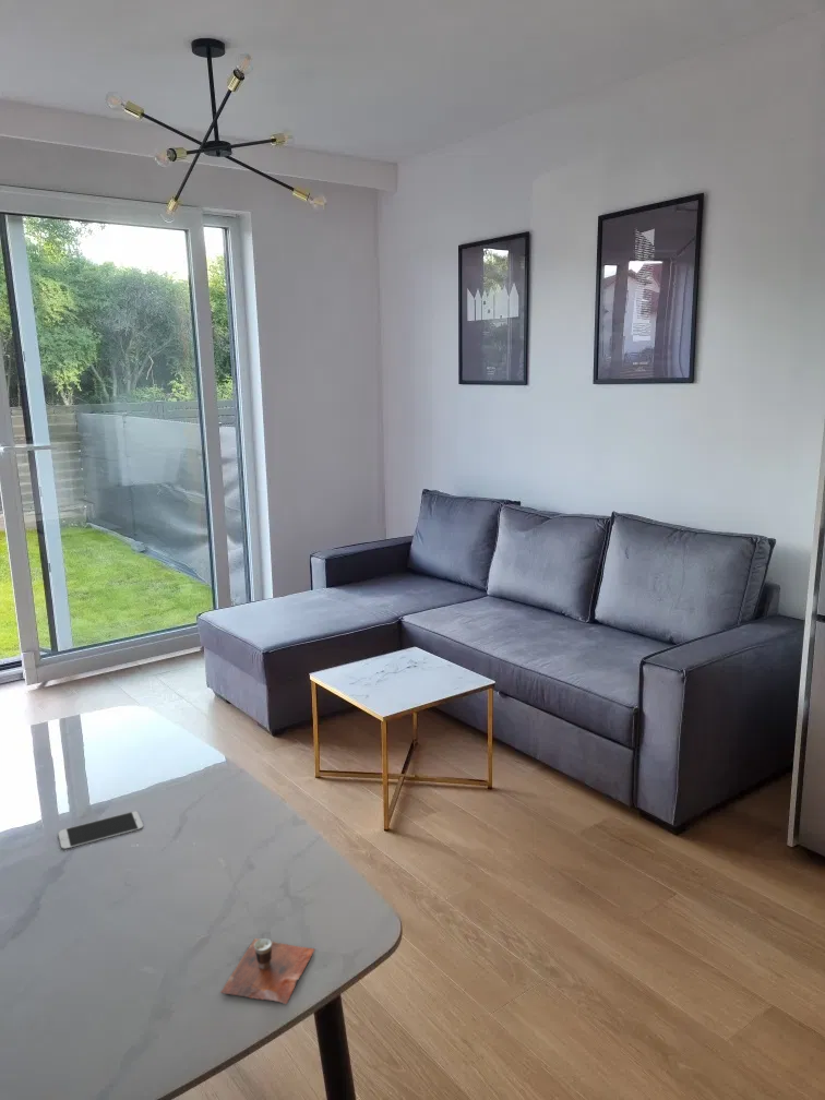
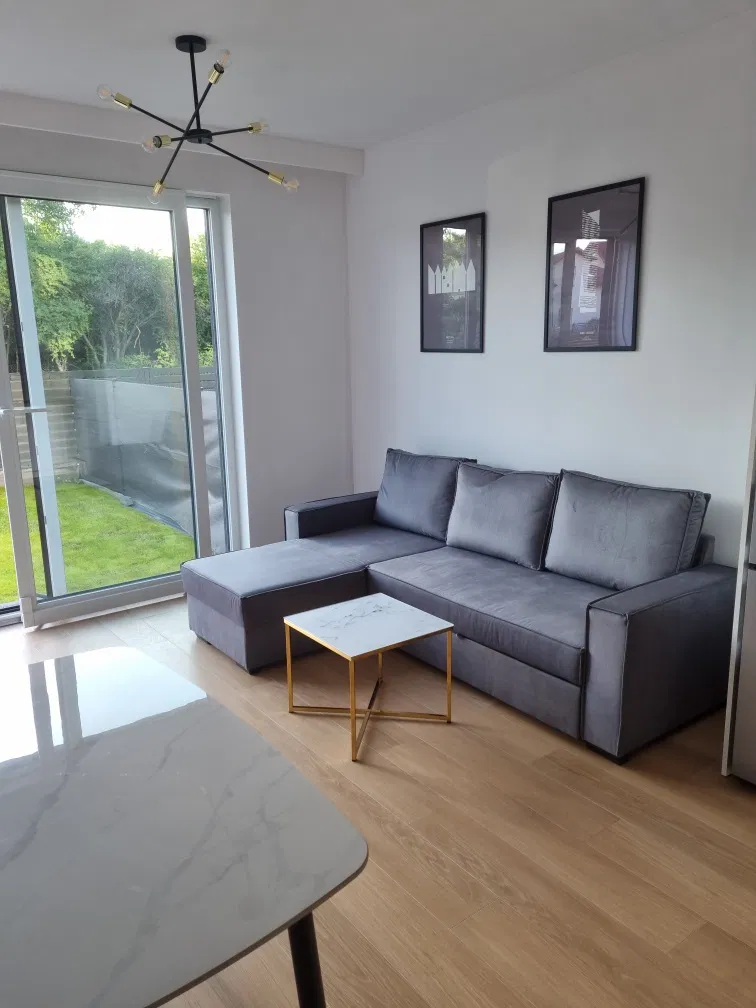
- cup (267, 959)
- smartphone (100, 828)
